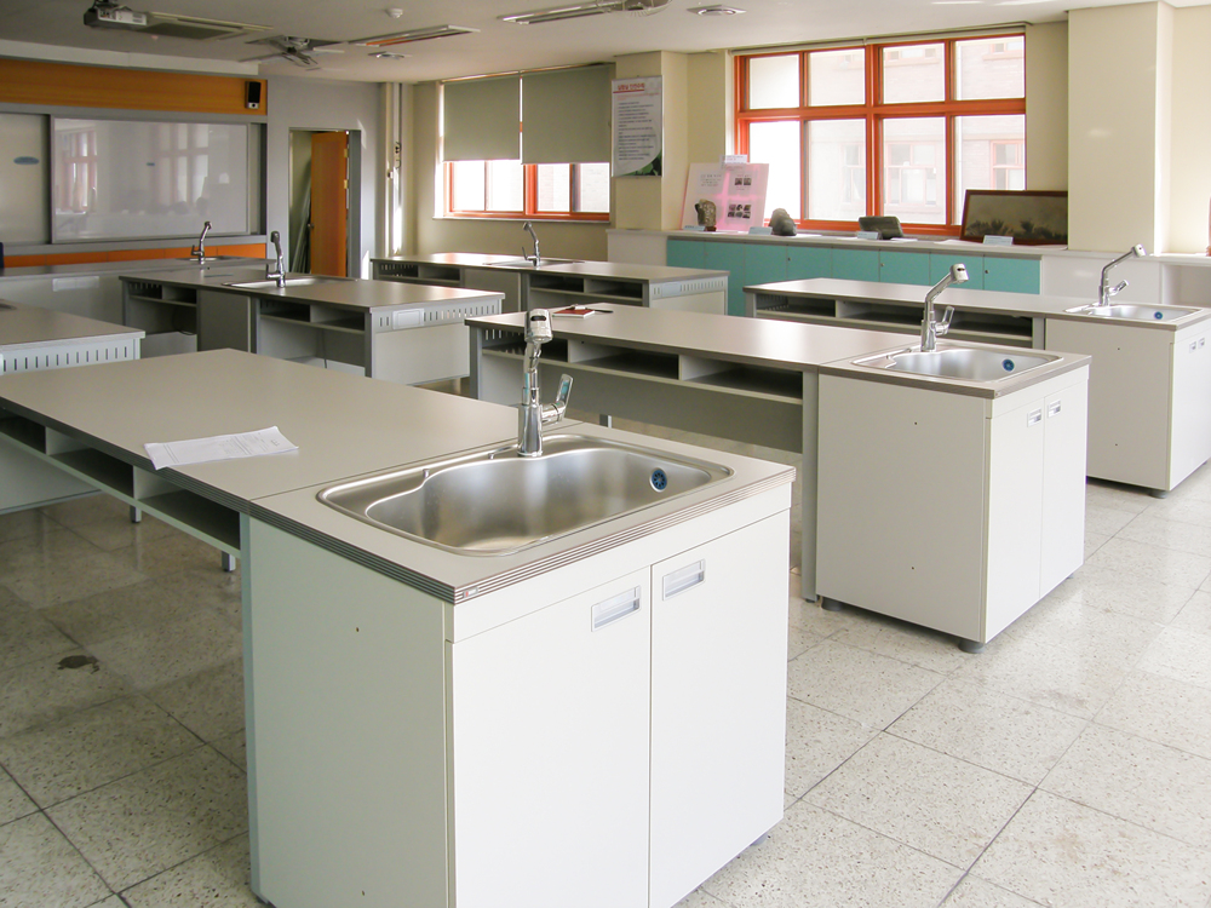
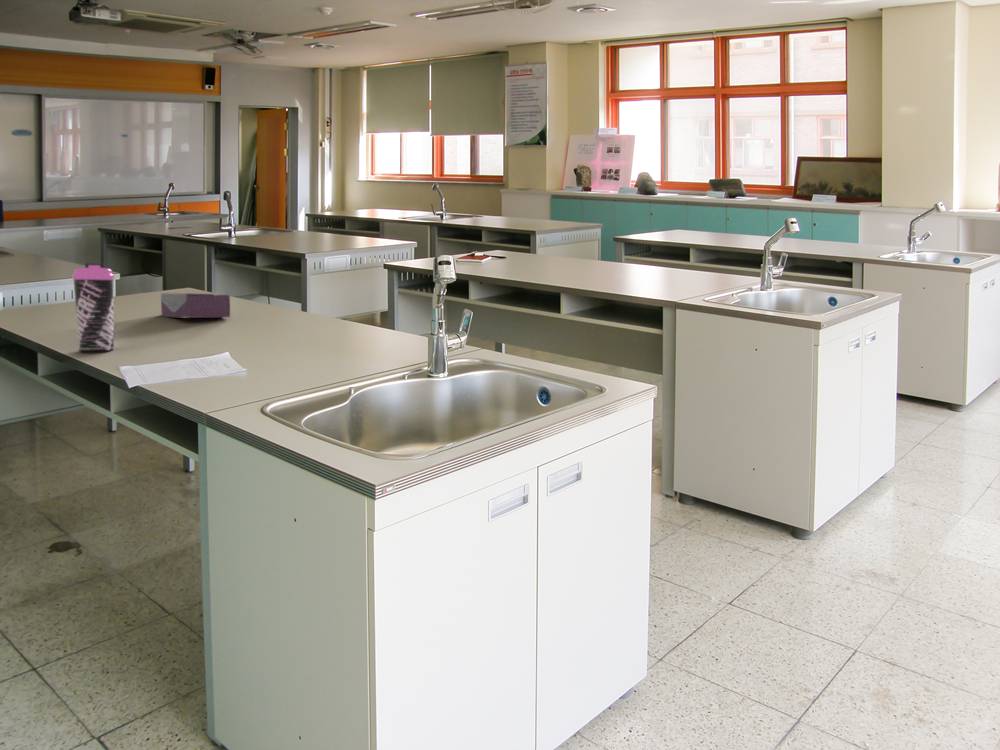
+ water bottle (94, 307)
+ tissue box (195, 305)
